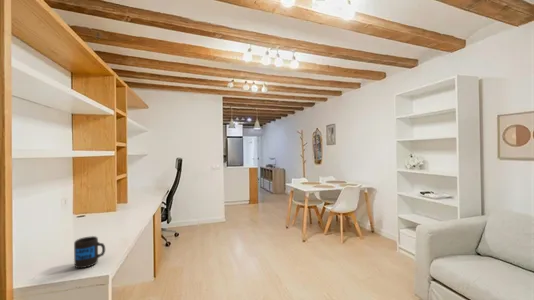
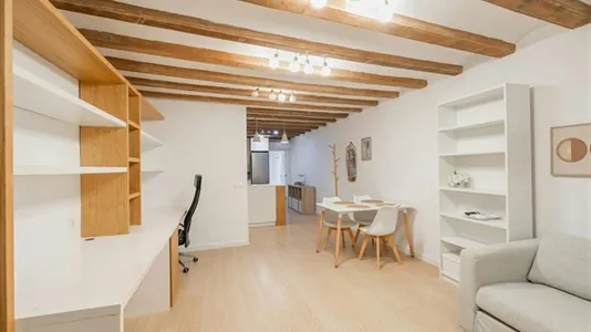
- mug (90, 251)
